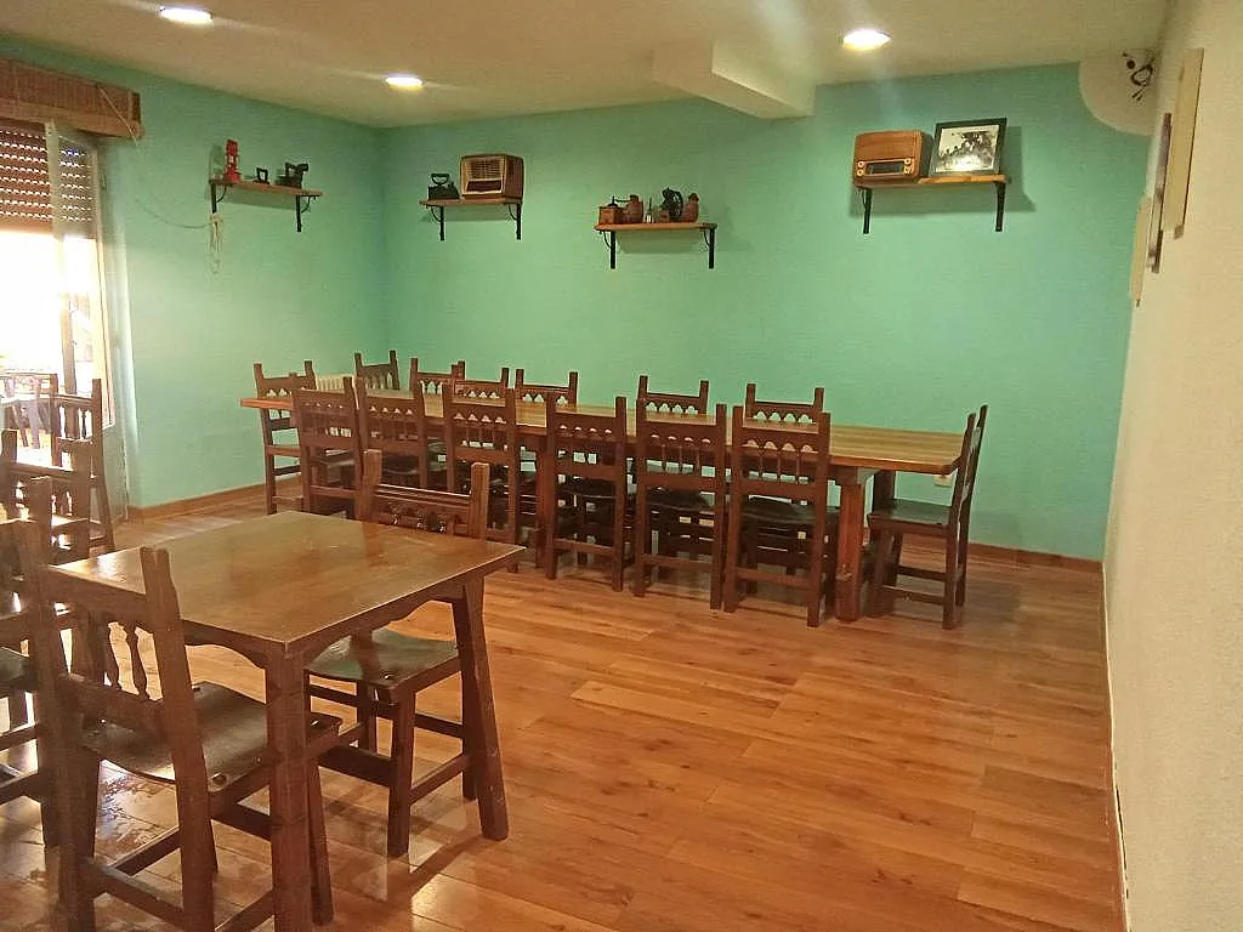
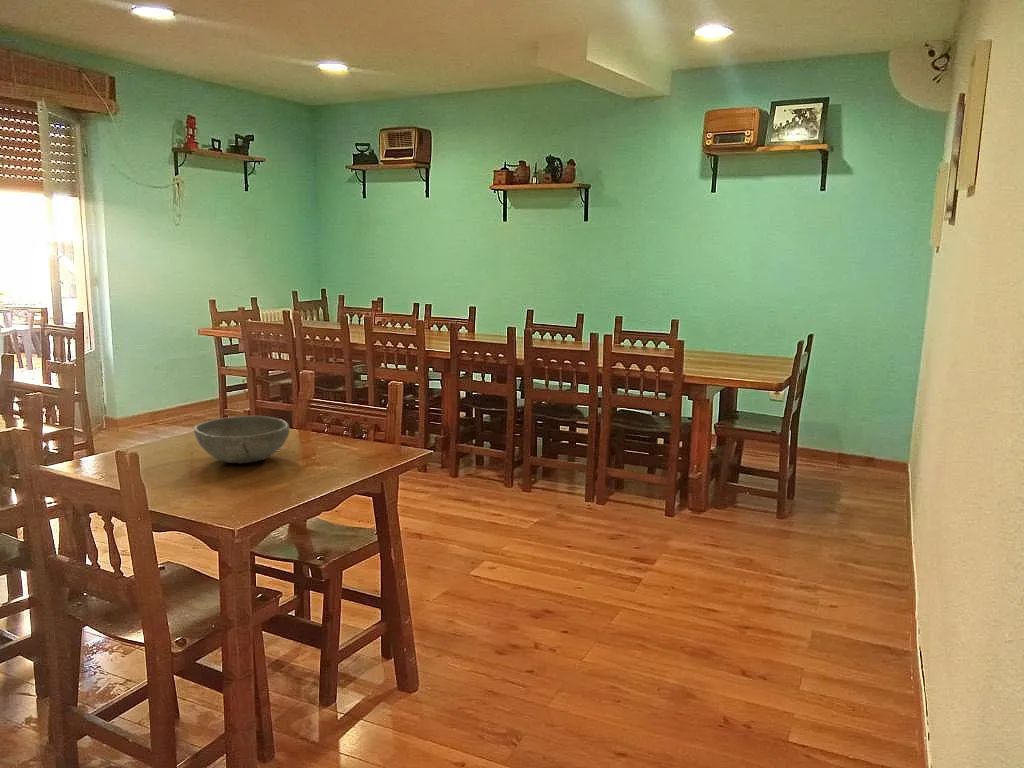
+ bowl (242, 441)
